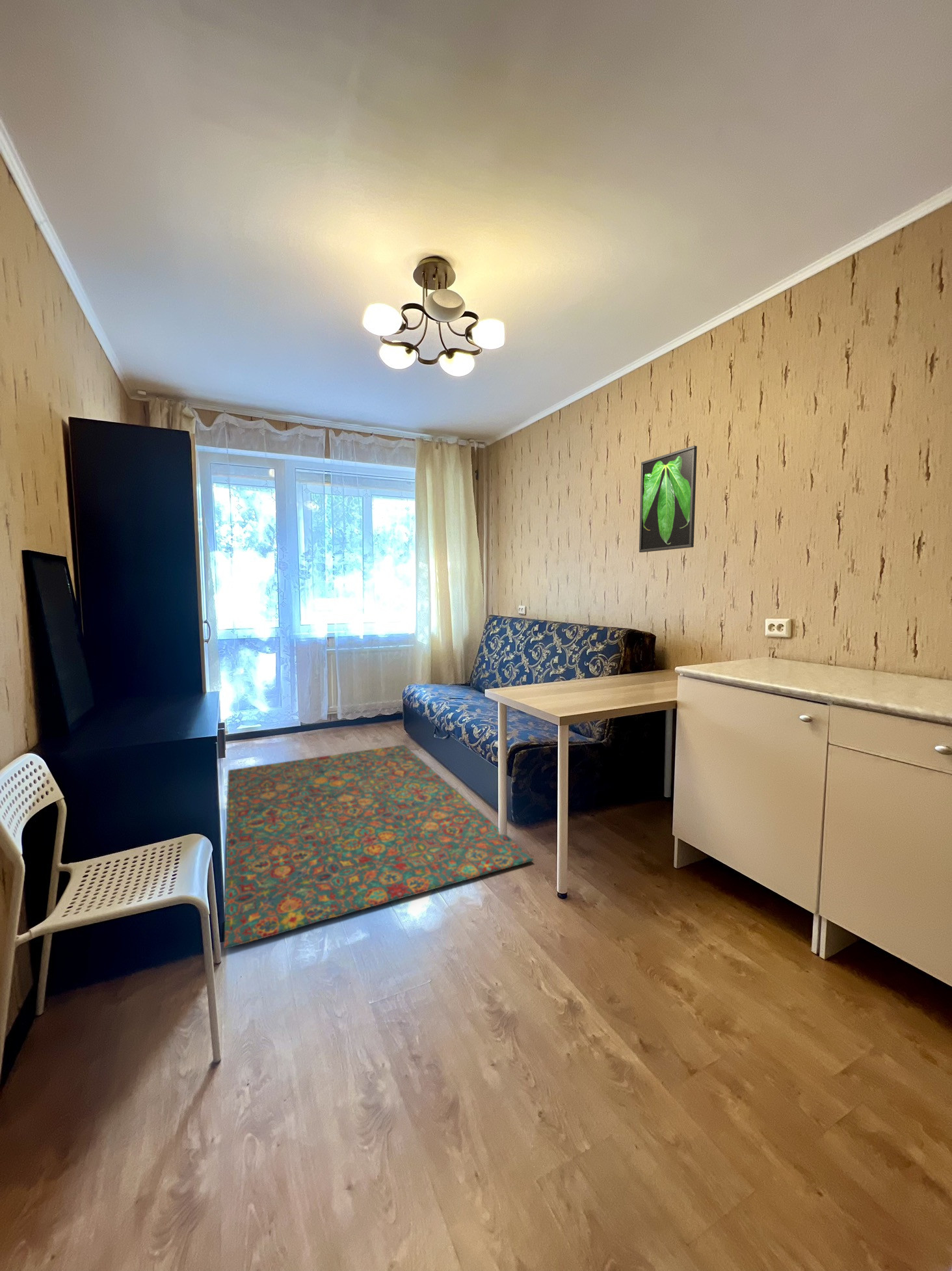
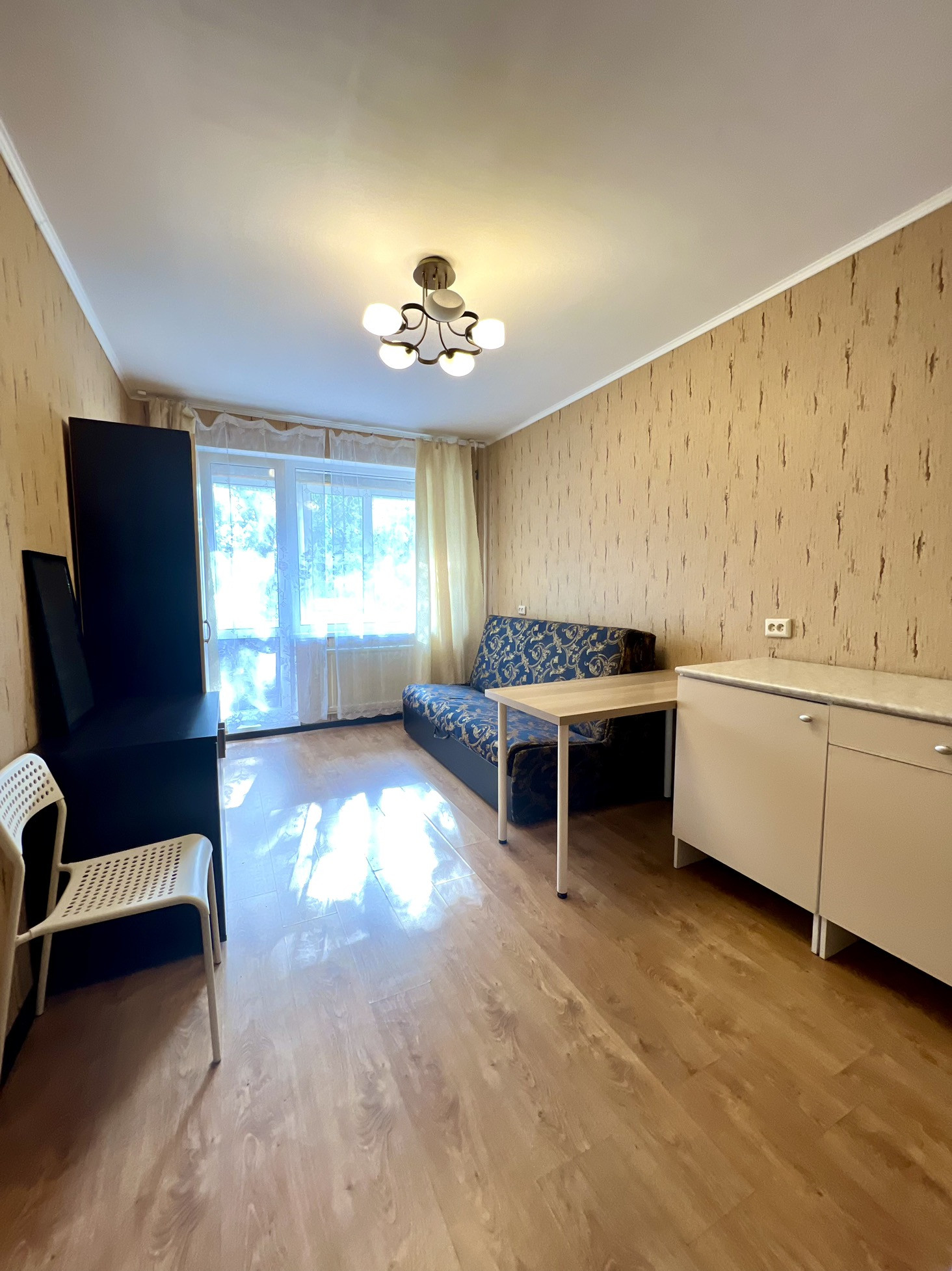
- rug (350, 806)
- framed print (666, 502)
